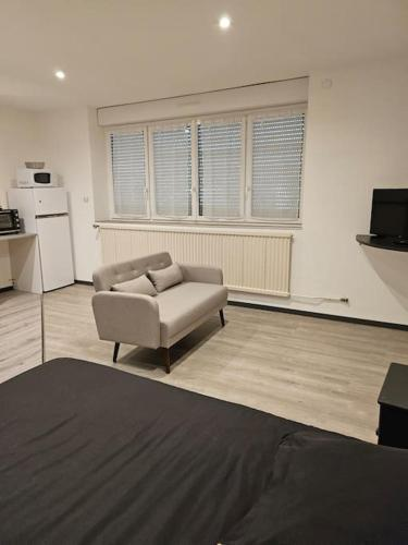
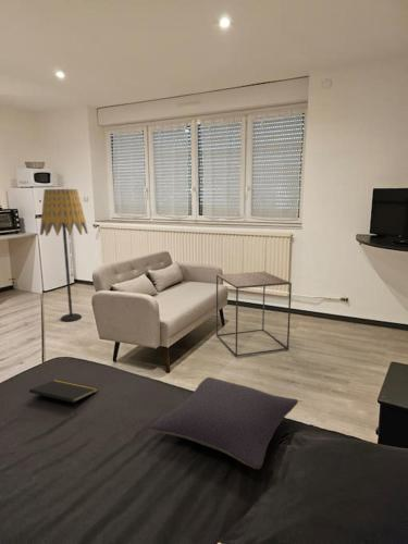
+ pillow (227, 413)
+ notepad (64, 390)
+ floor lamp (65, 256)
+ side table (262, 313)
